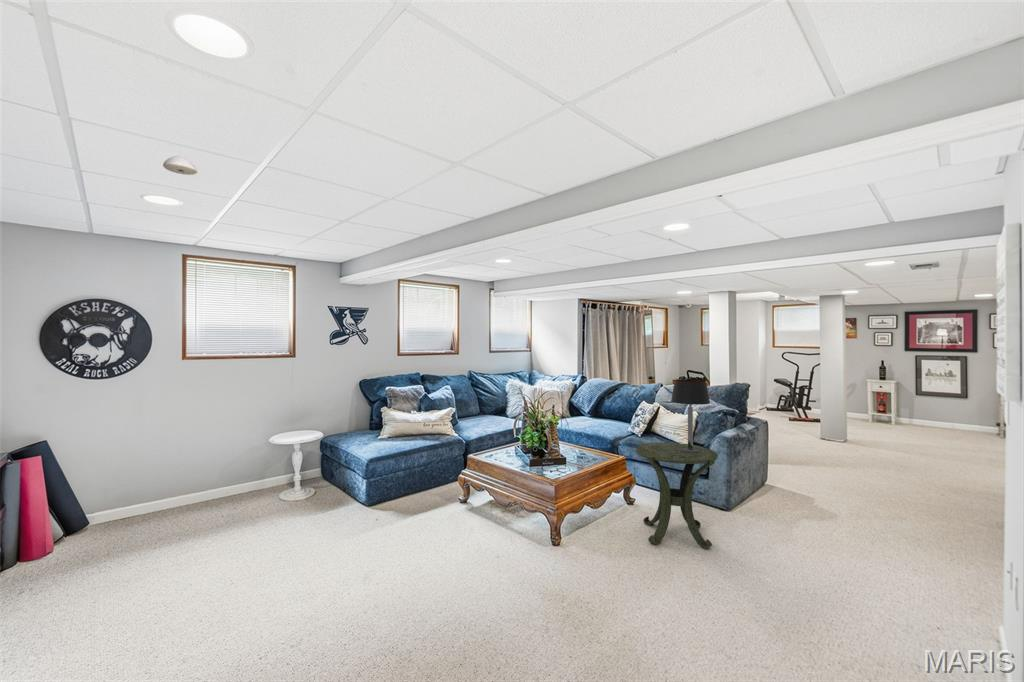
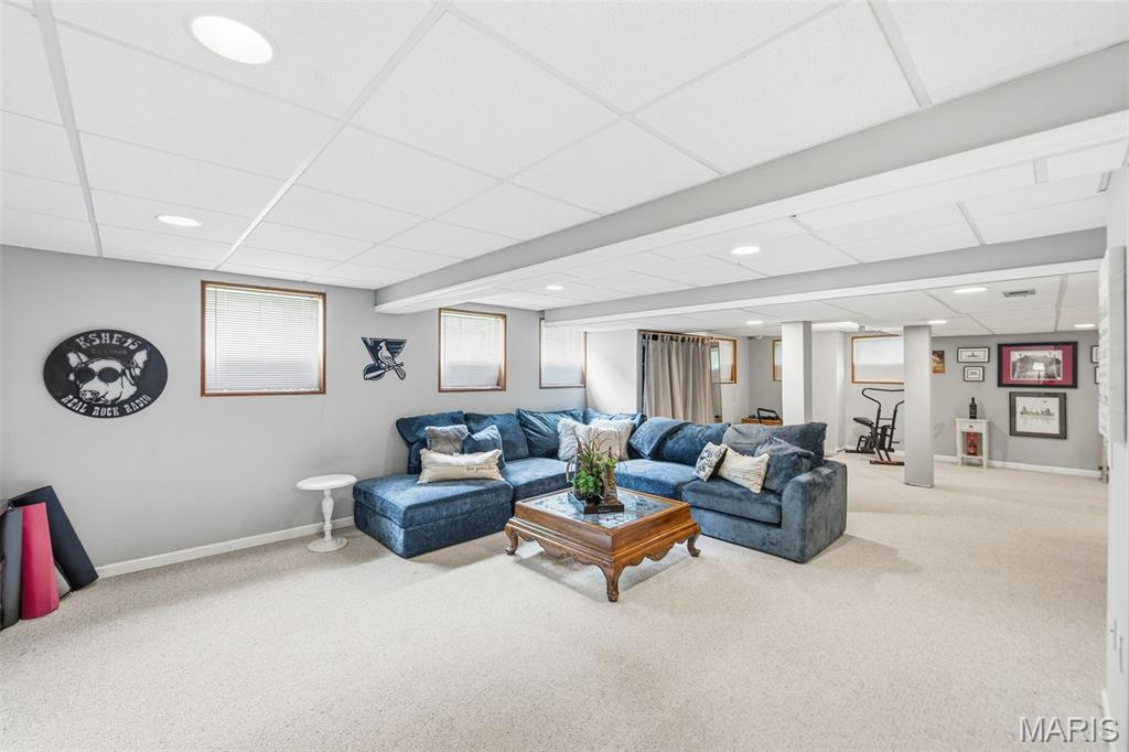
- side table (675, 492)
- table lamp (690, 415)
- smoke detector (180, 164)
